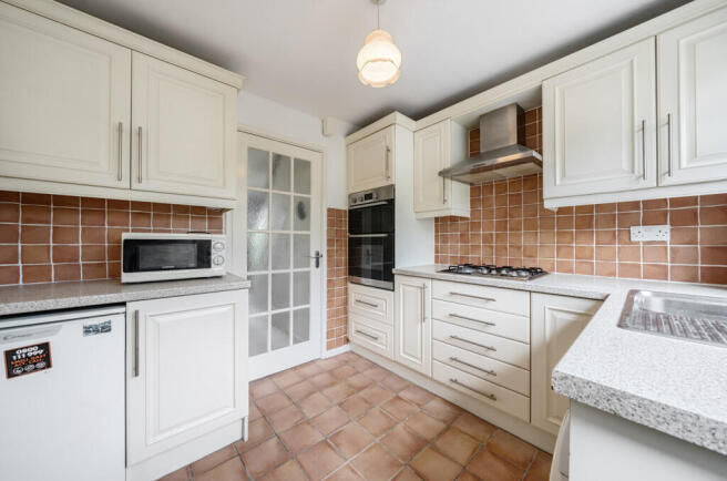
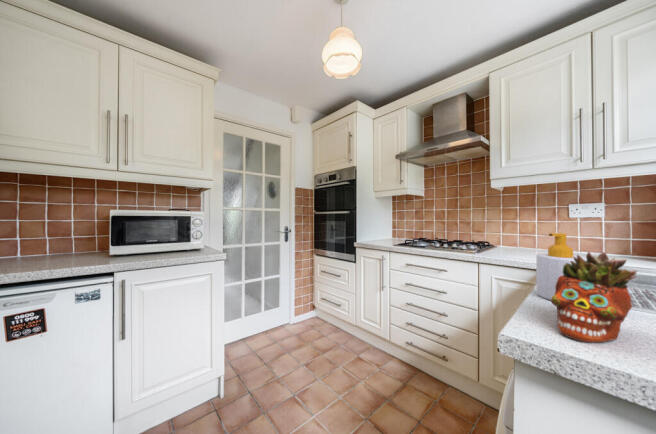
+ succulent planter (591, 291)
+ soap bottle (560, 266)
